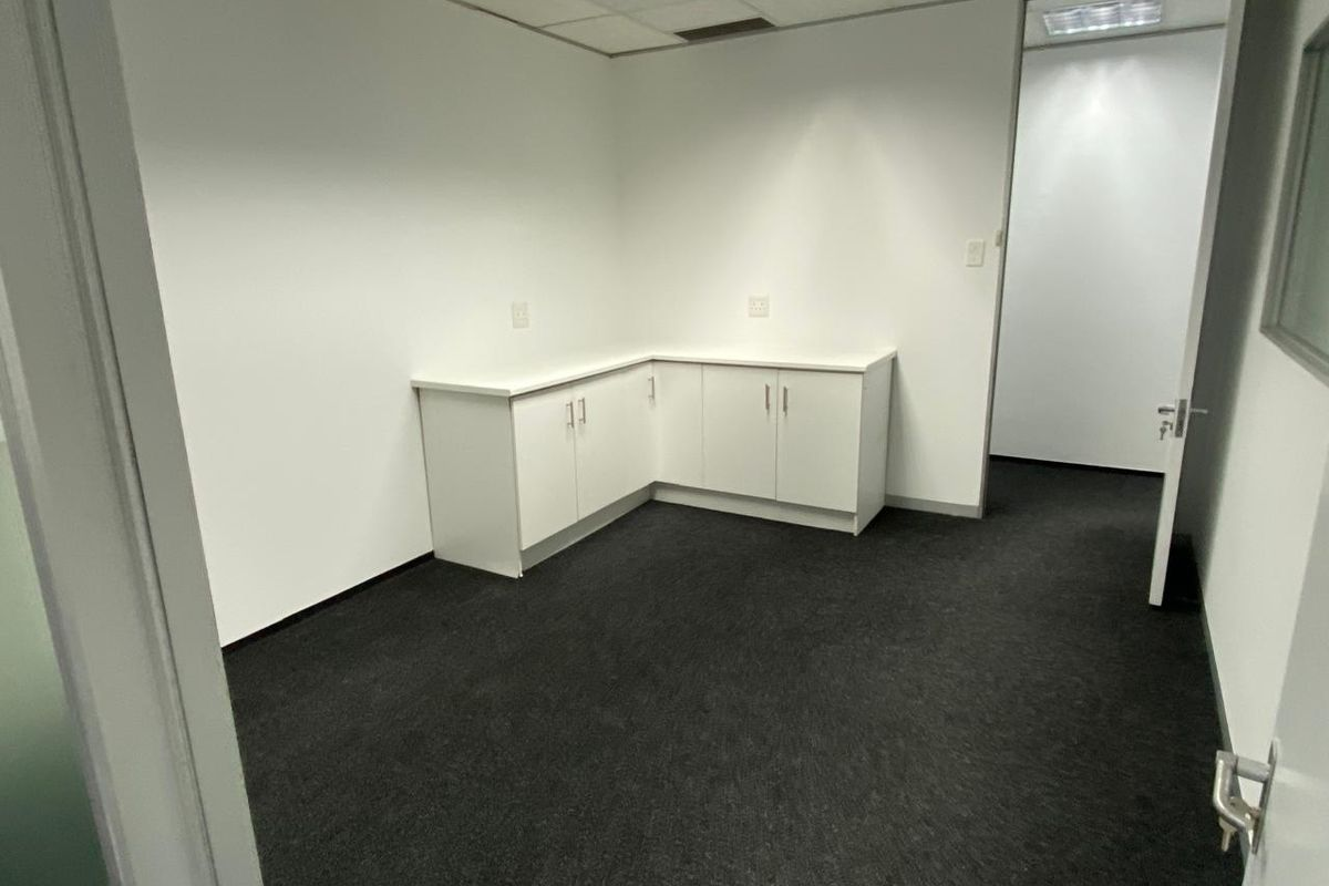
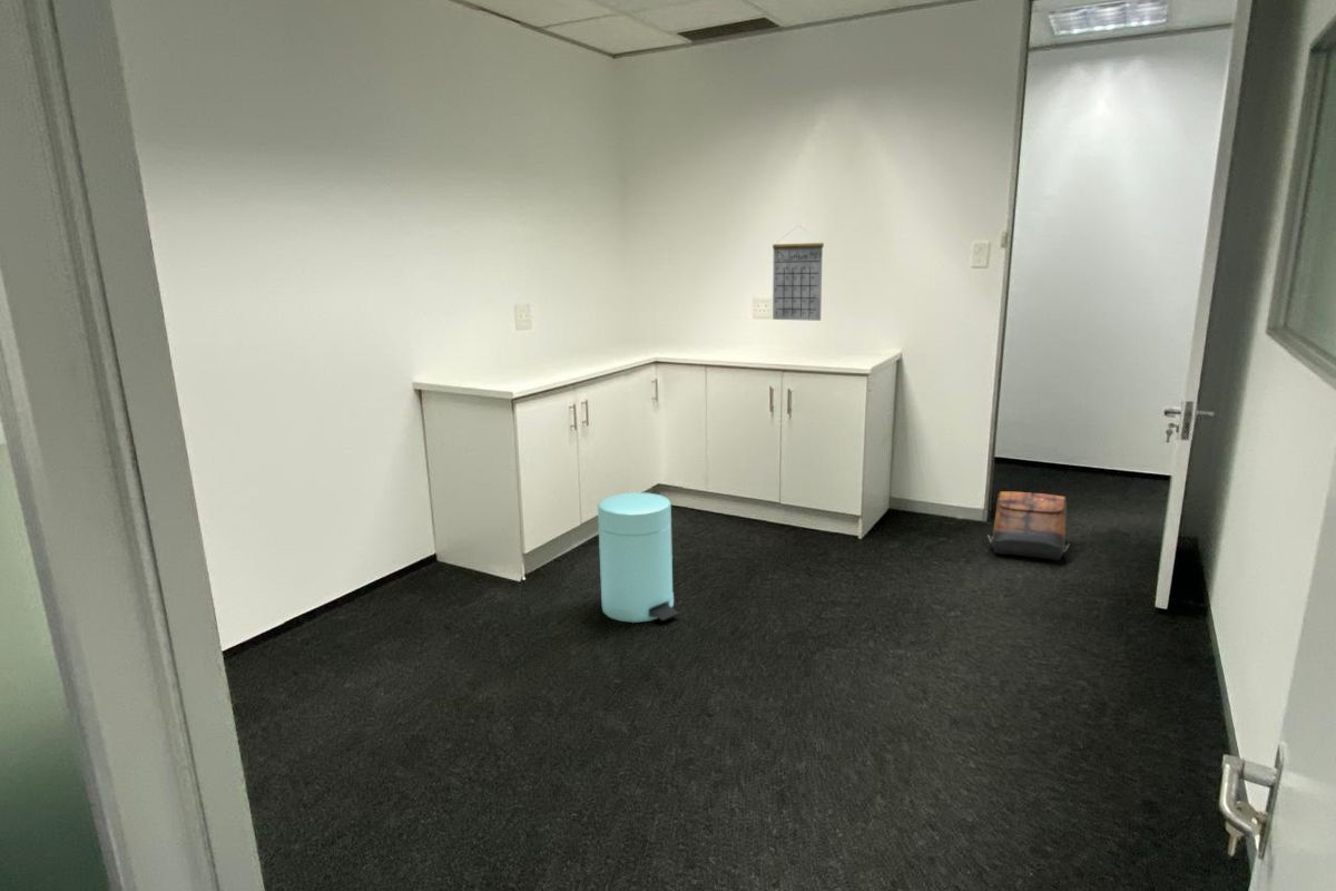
+ calendar (797, 273)
+ backpack (1031, 520)
+ trash can (640, 556)
